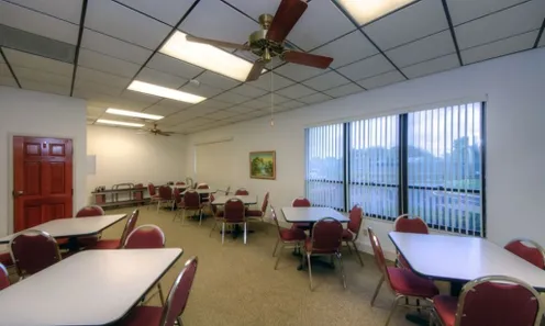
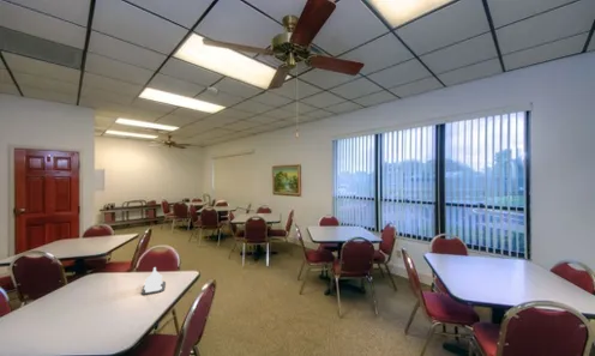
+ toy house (154, 279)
